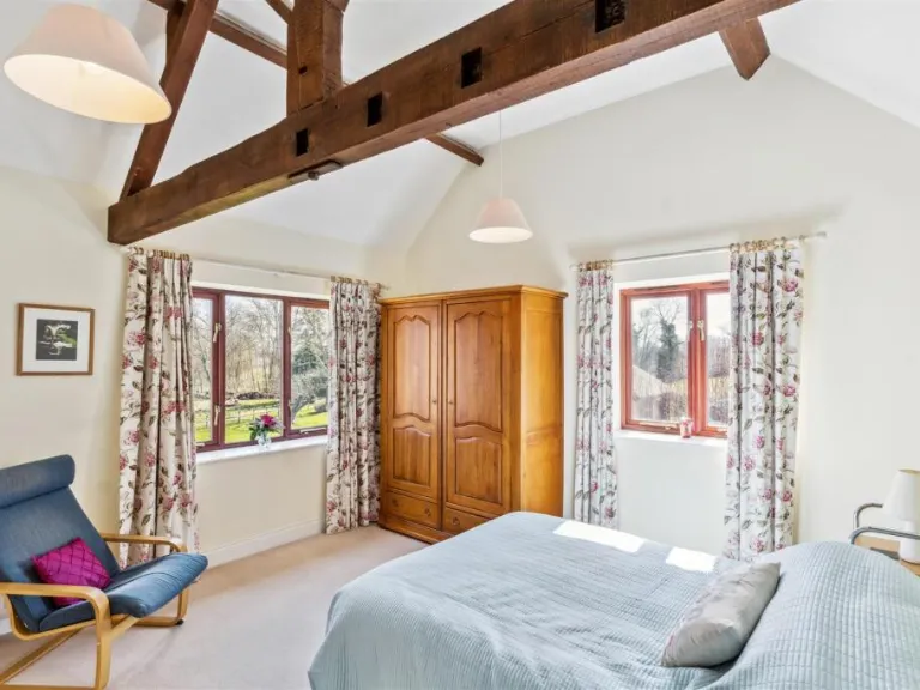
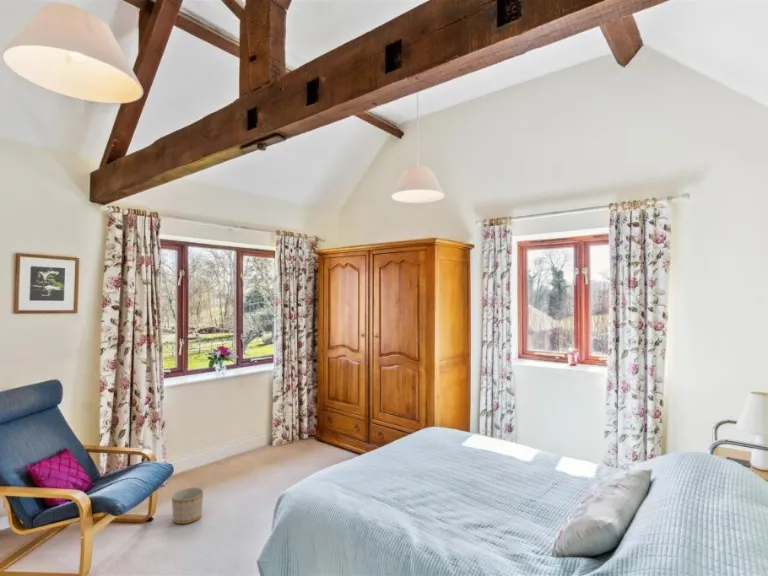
+ planter (187, 505)
